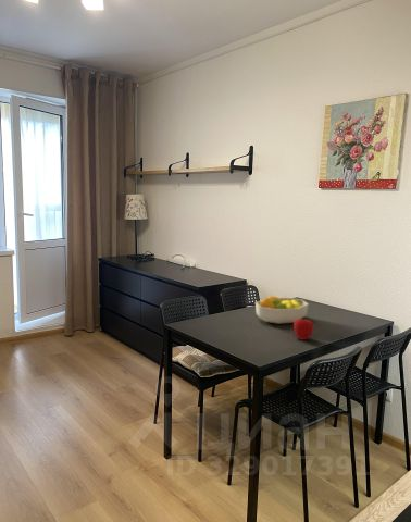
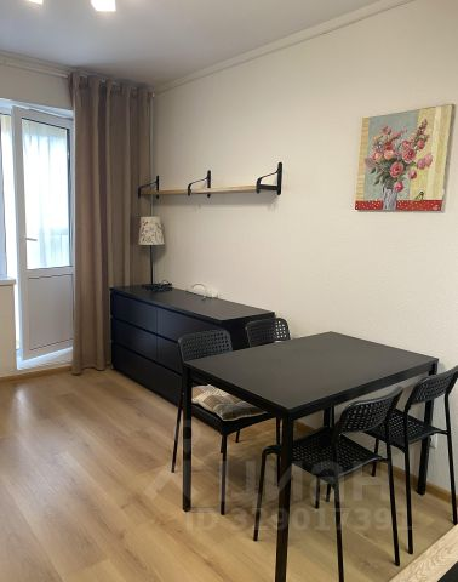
- apple (303, 327)
- fruit bowl (282, 307)
